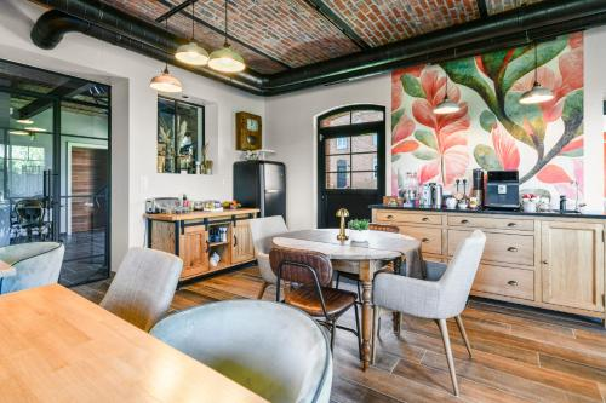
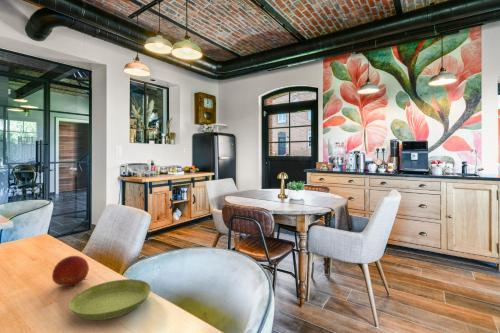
+ saucer (112, 299)
+ fruit (71, 269)
